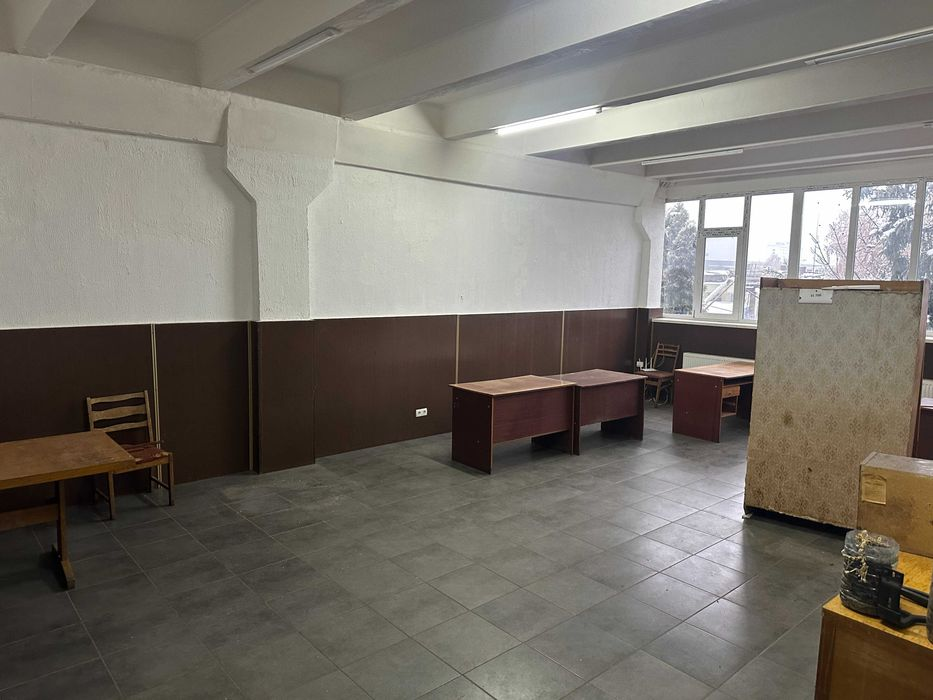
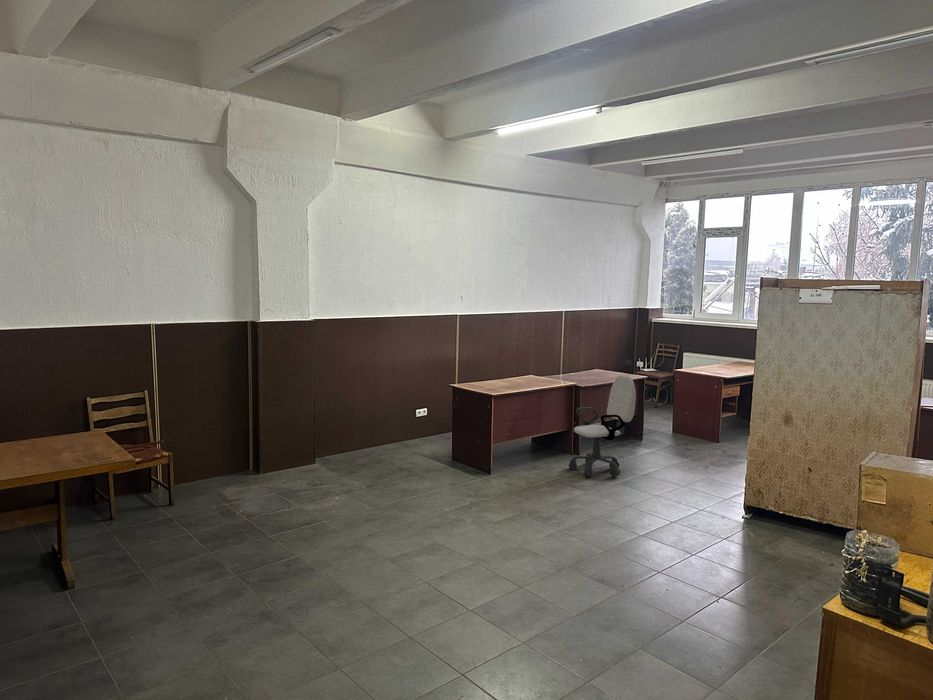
+ office chair (603, 423)
